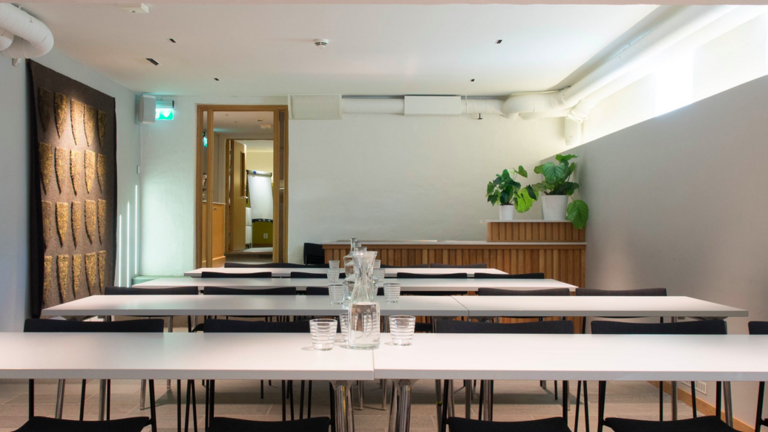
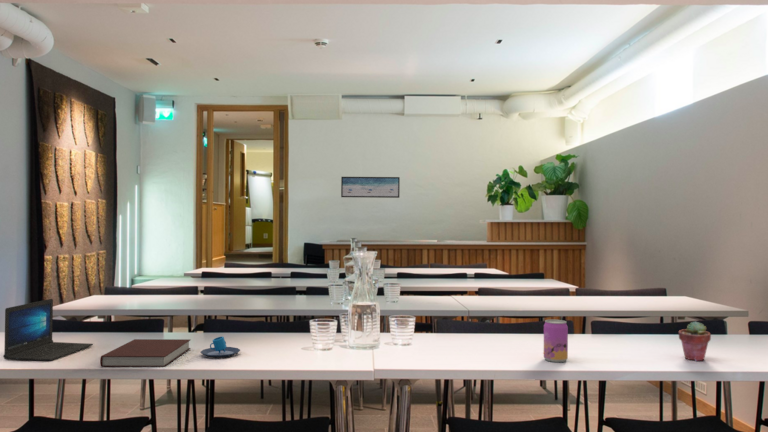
+ laptop (50, 328)
+ mug (220, 345)
+ wall art (370, 187)
+ beer can (555, 340)
+ notebook (148, 352)
+ potted succulent (694, 339)
